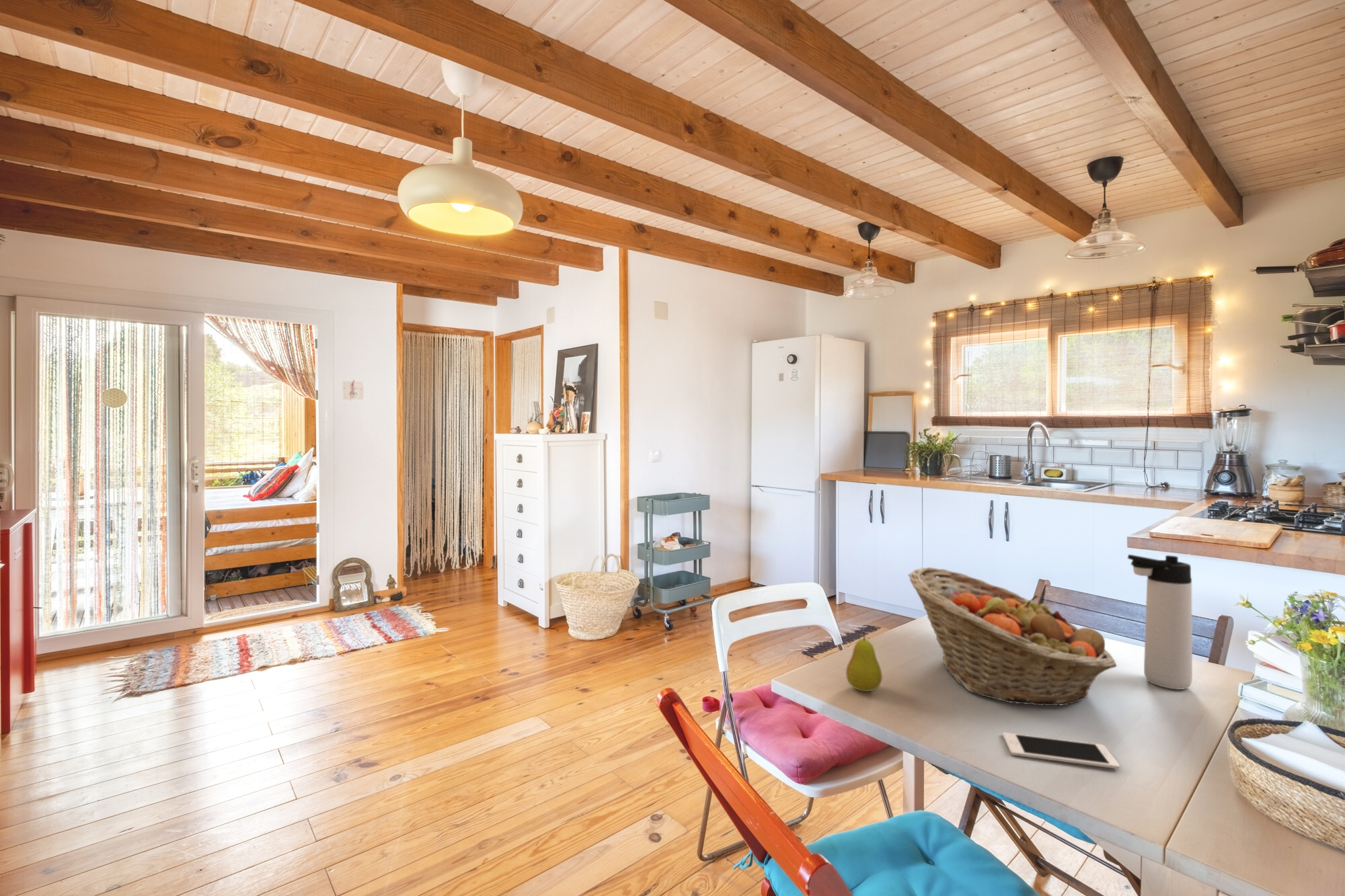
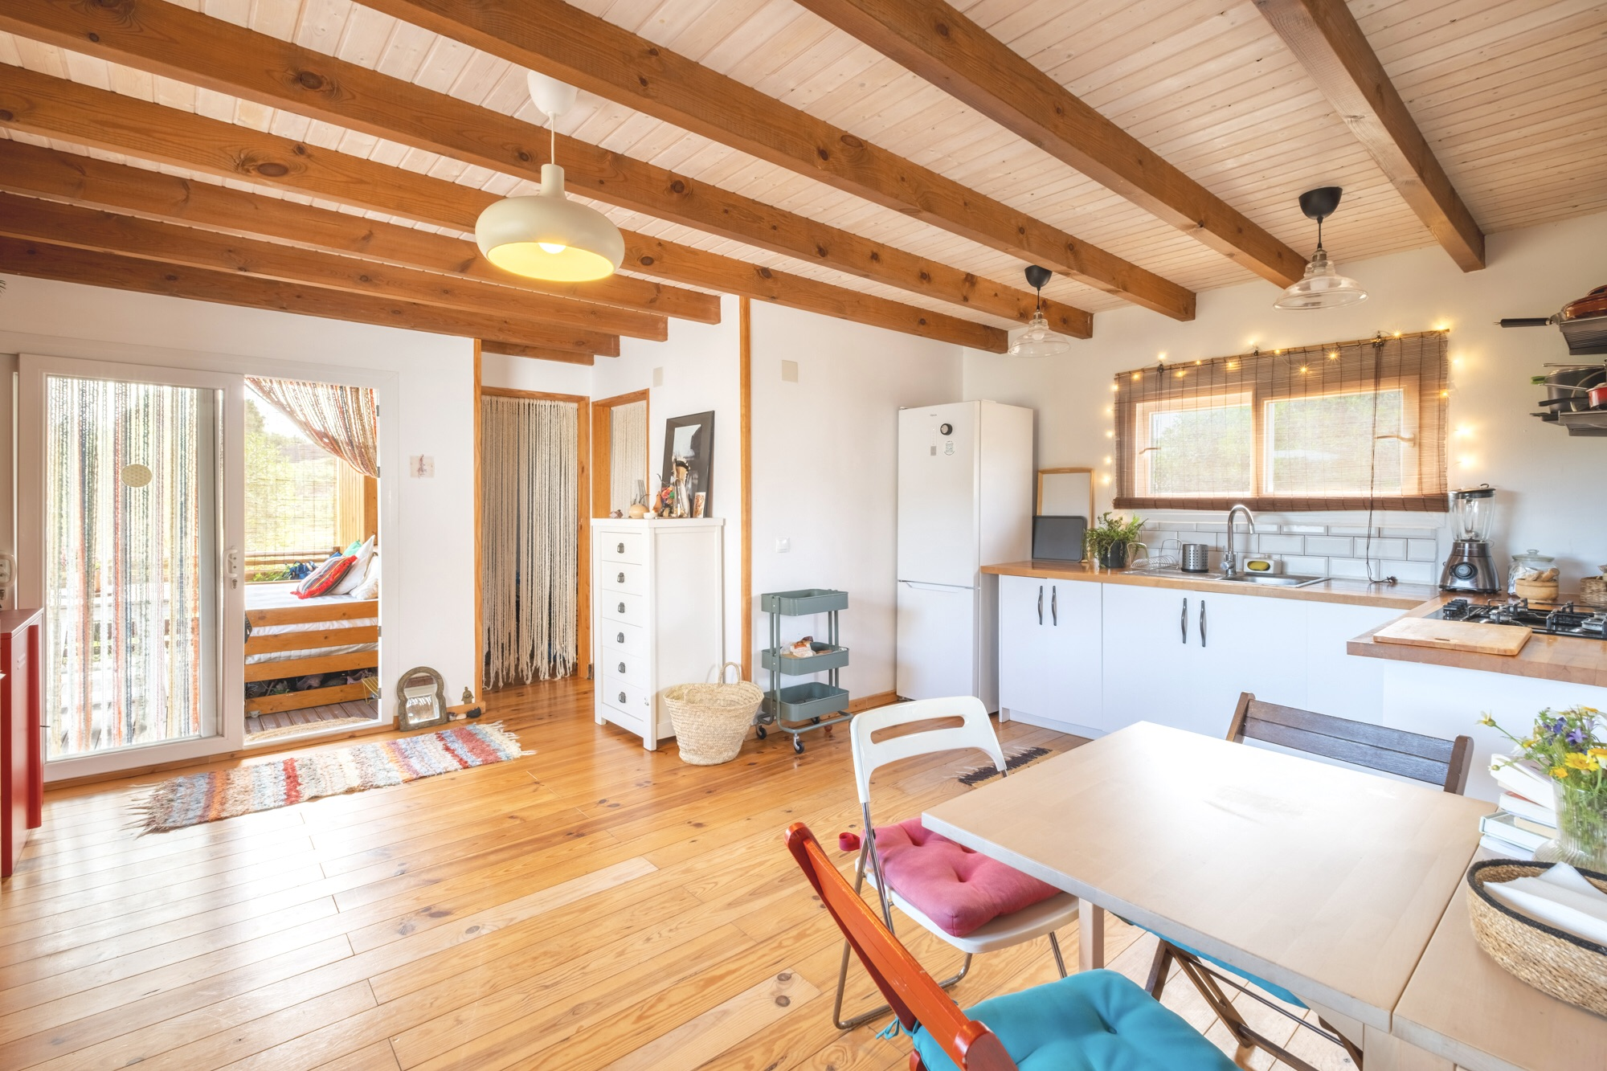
- fruit basket (1003, 628)
- thermos bottle (1158, 619)
- fruit (863, 660)
- cell phone (1058, 749)
